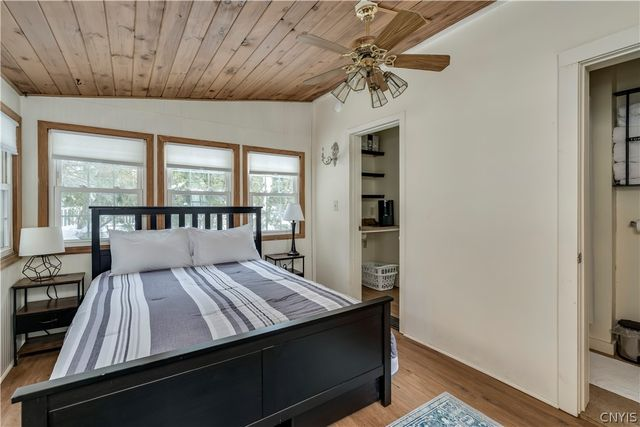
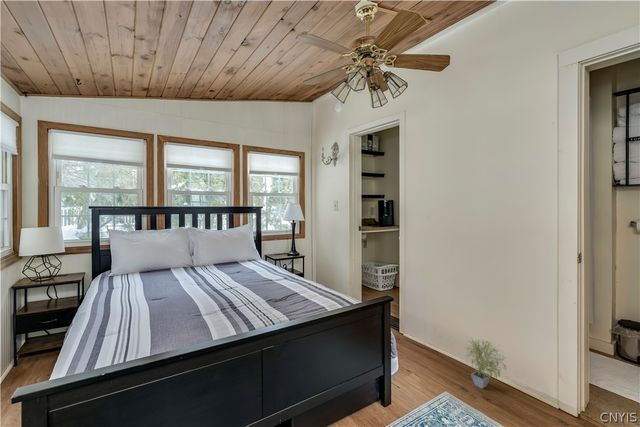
+ potted plant (484, 361)
